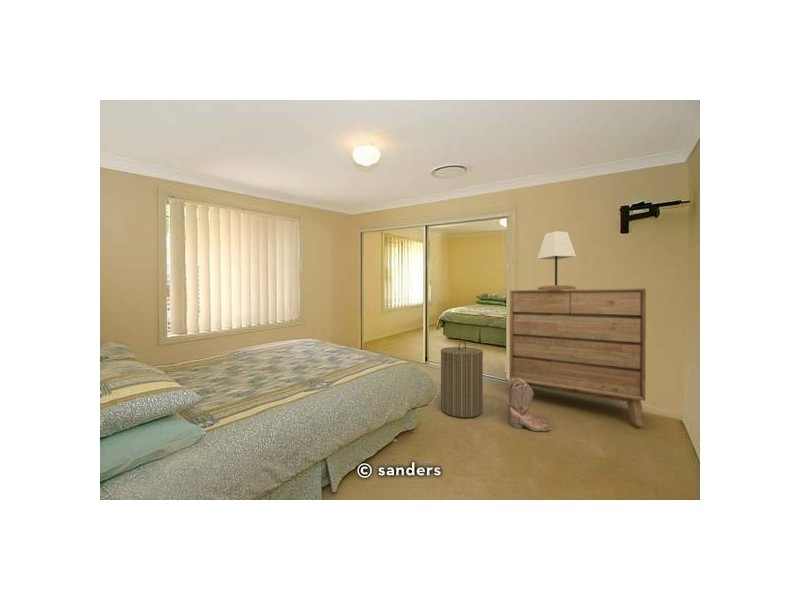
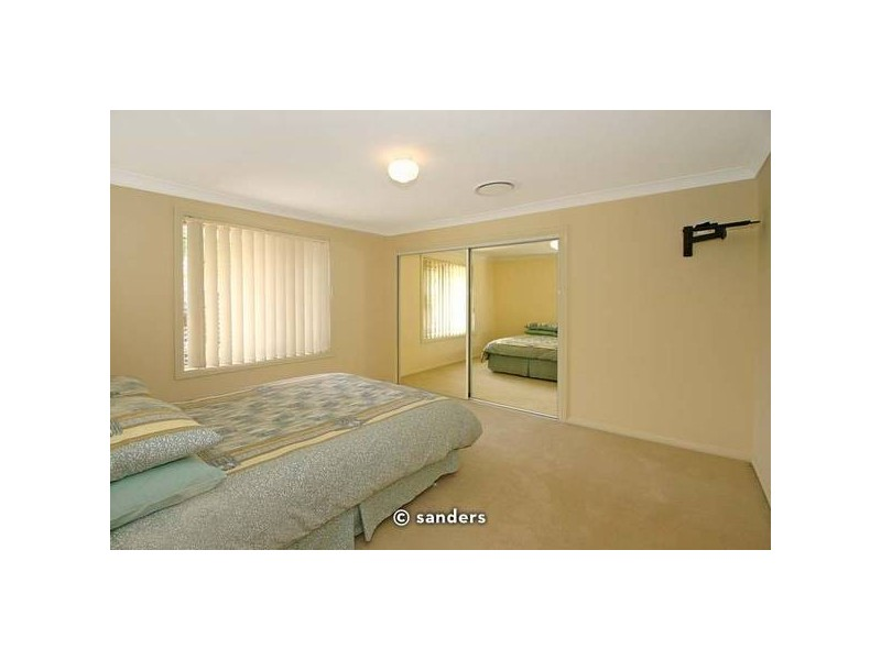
- boots (528, 402)
- laundry hamper (461, 375)
- dresser (574, 347)
- lamp (556, 261)
